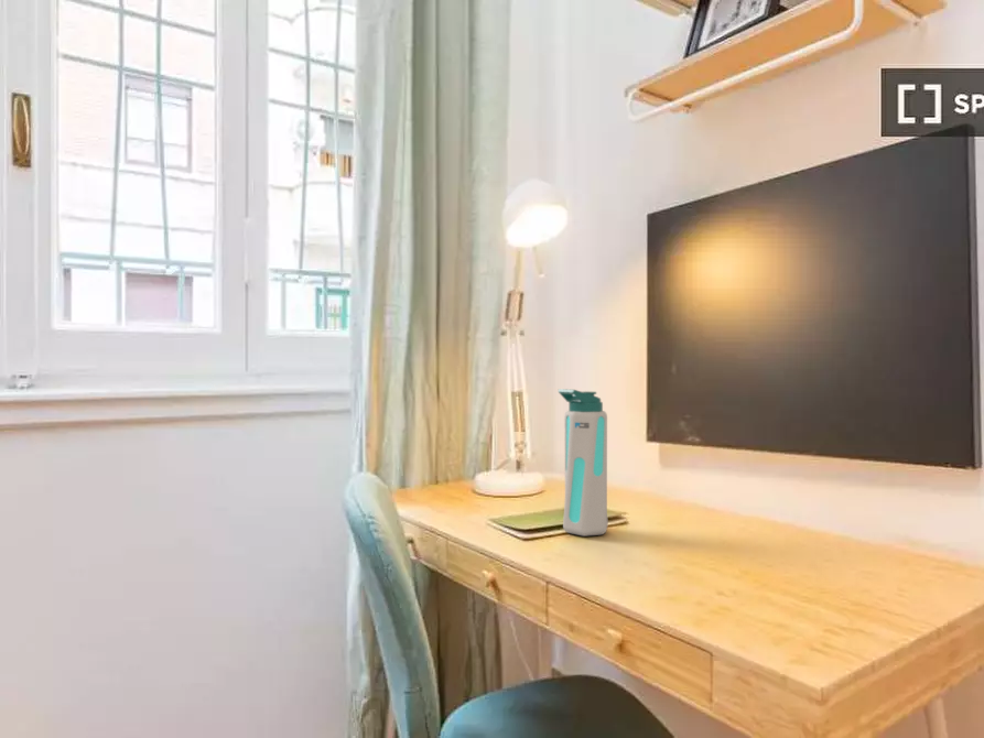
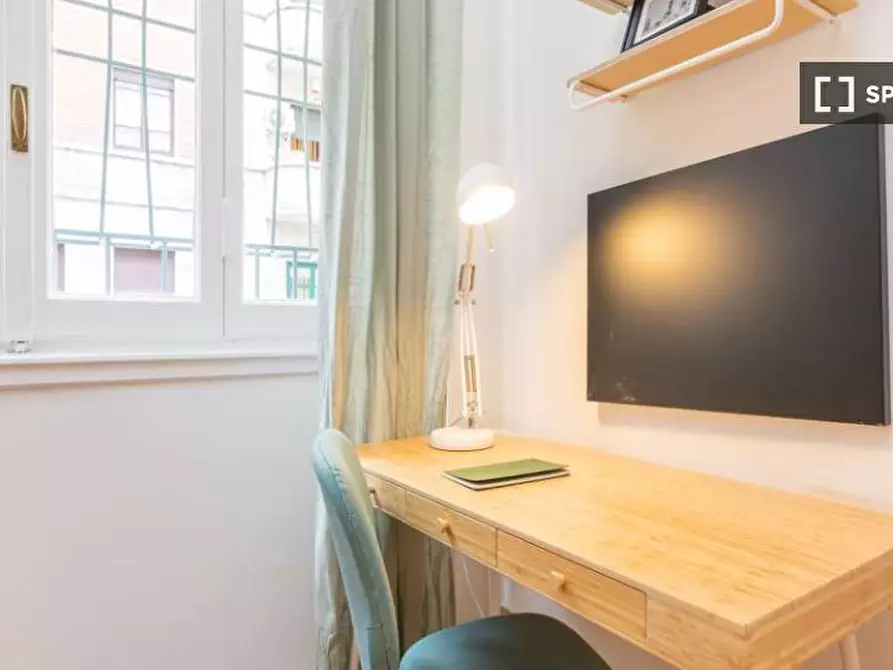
- water bottle (583, 460)
